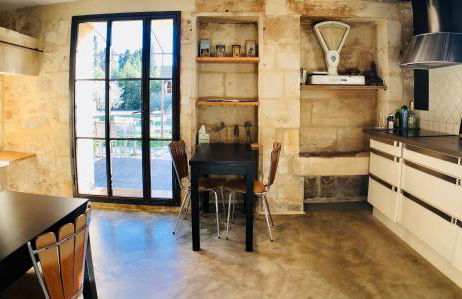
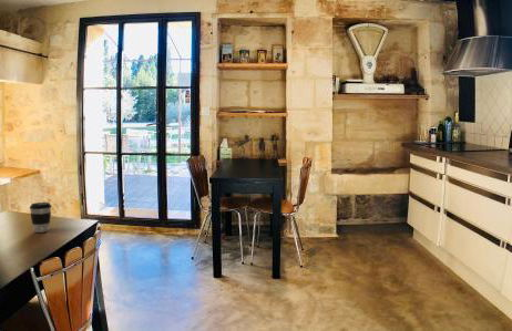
+ coffee cup (41, 217)
